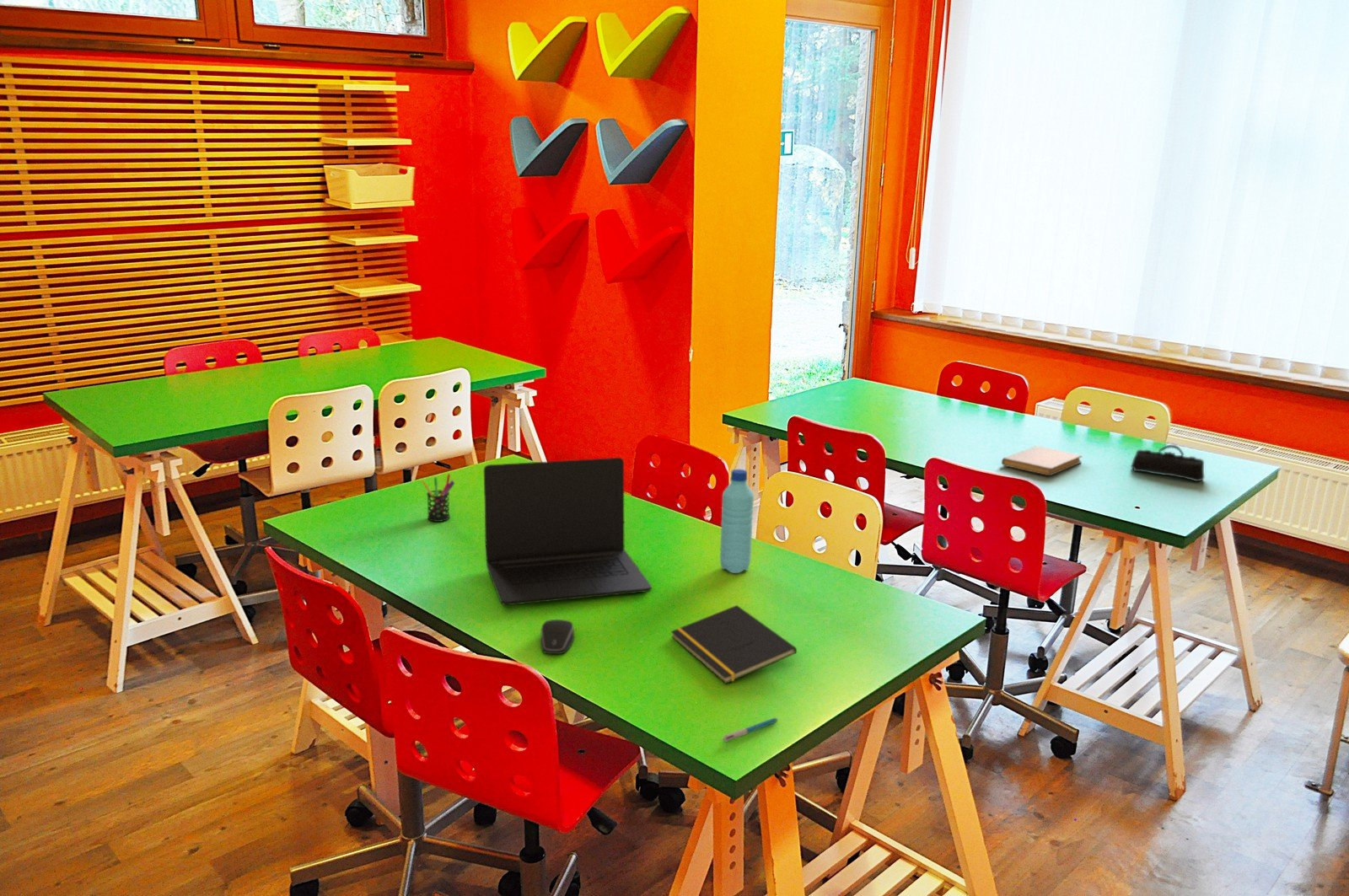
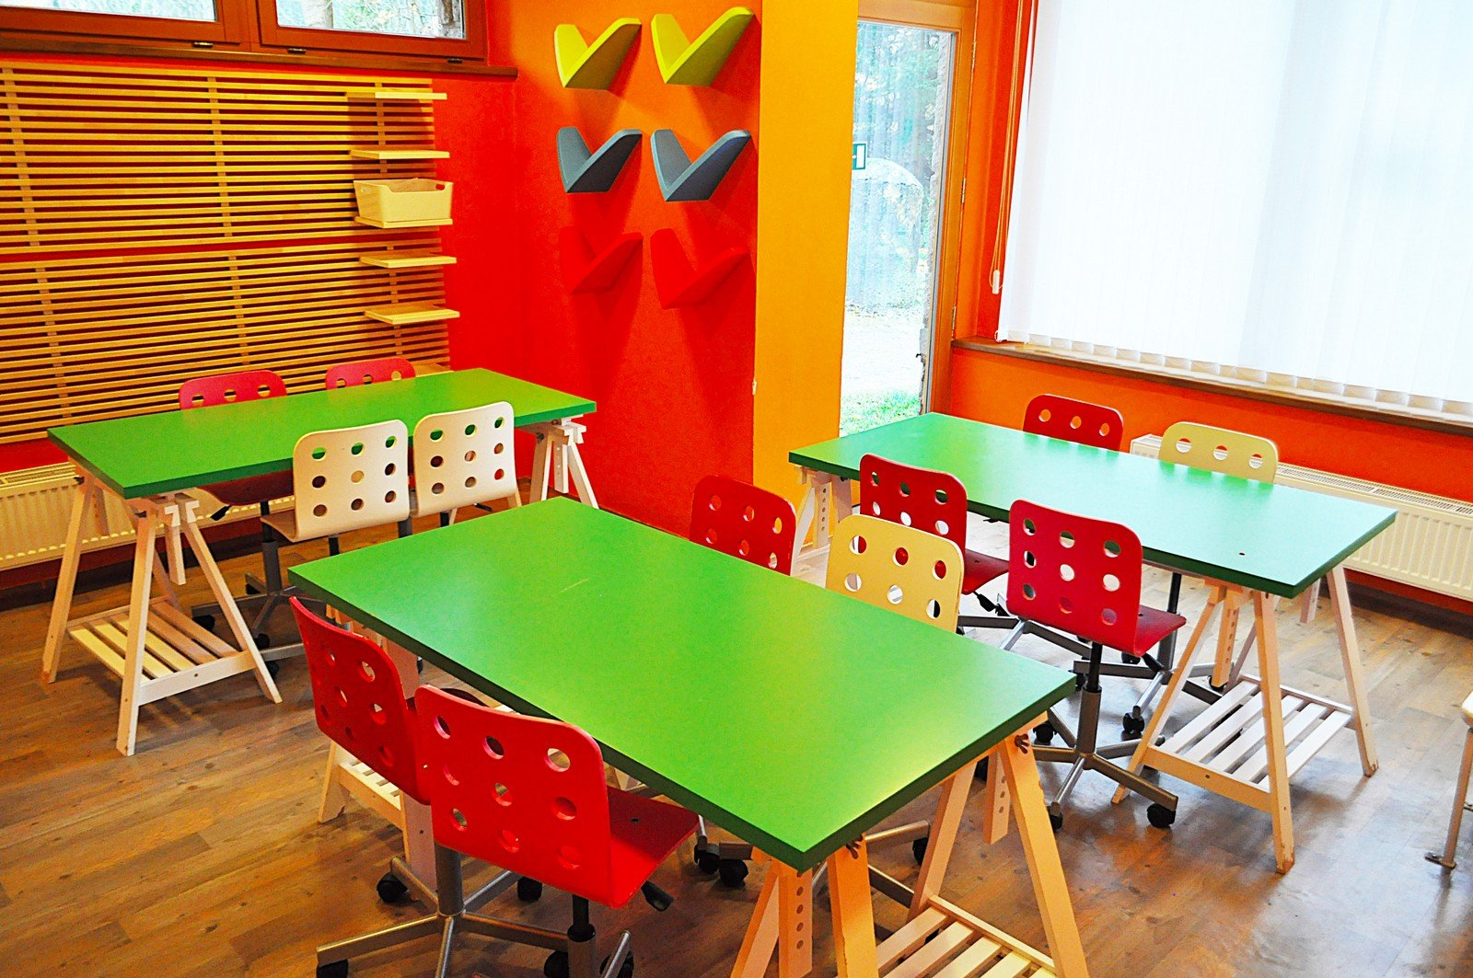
- water bottle (737, 520)
- pen holder (438, 496)
- computer mouse (556, 633)
- pencil case (1169, 459)
- pen (750, 728)
- notepad (732, 641)
- laptop (566, 528)
- notebook (1042, 459)
